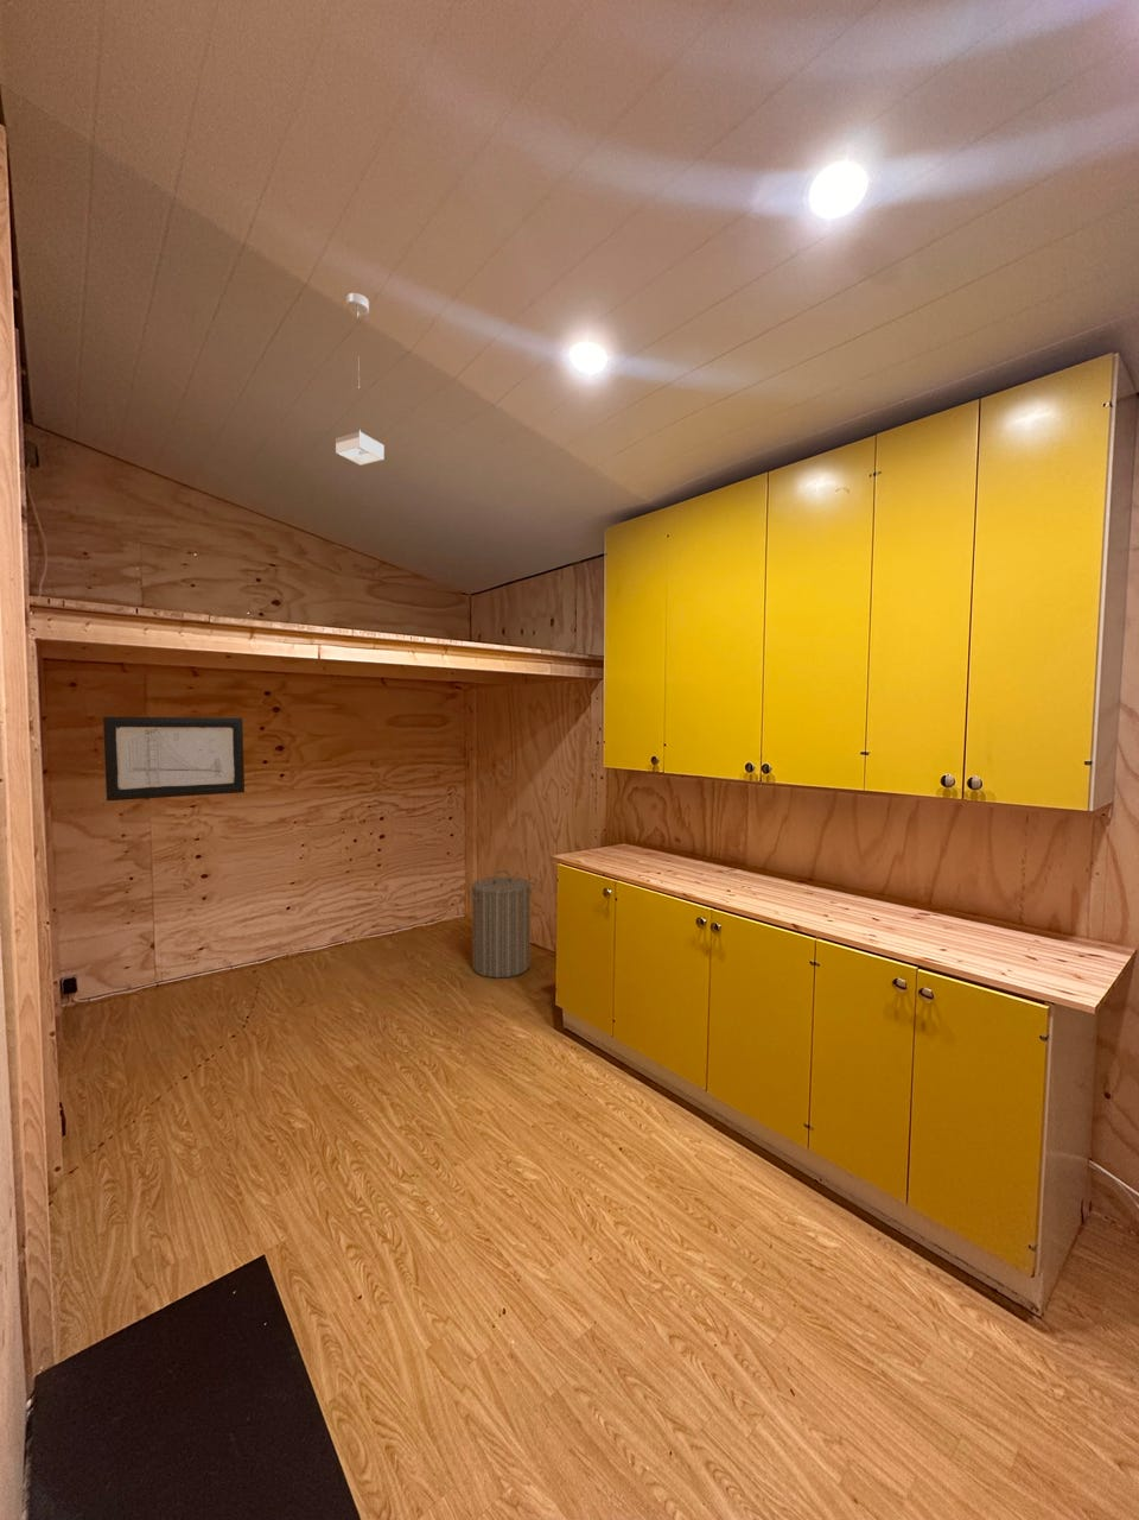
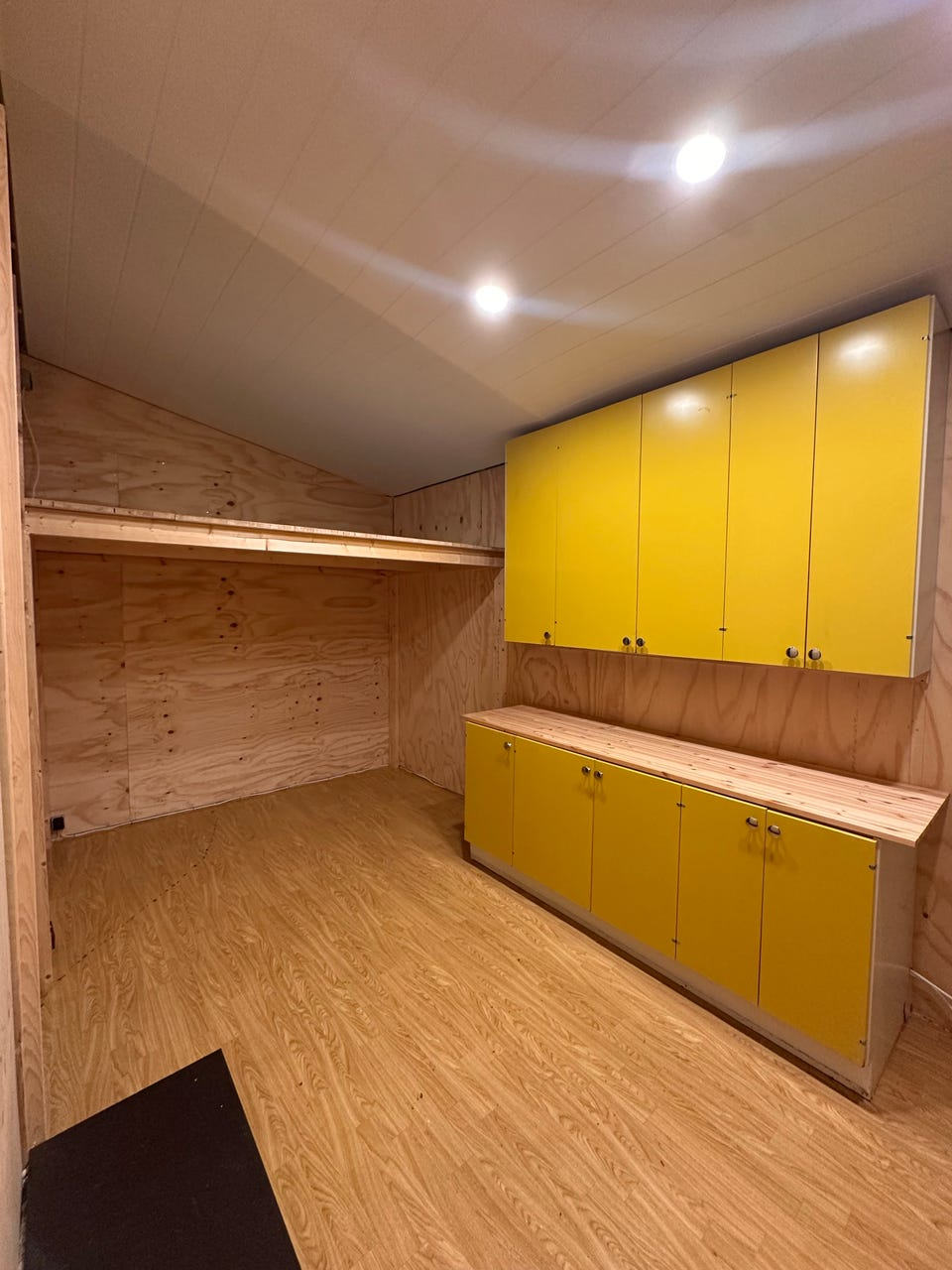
- laundry hamper (500, 918)
- wall art (178, 756)
- pendant lamp (358, 379)
